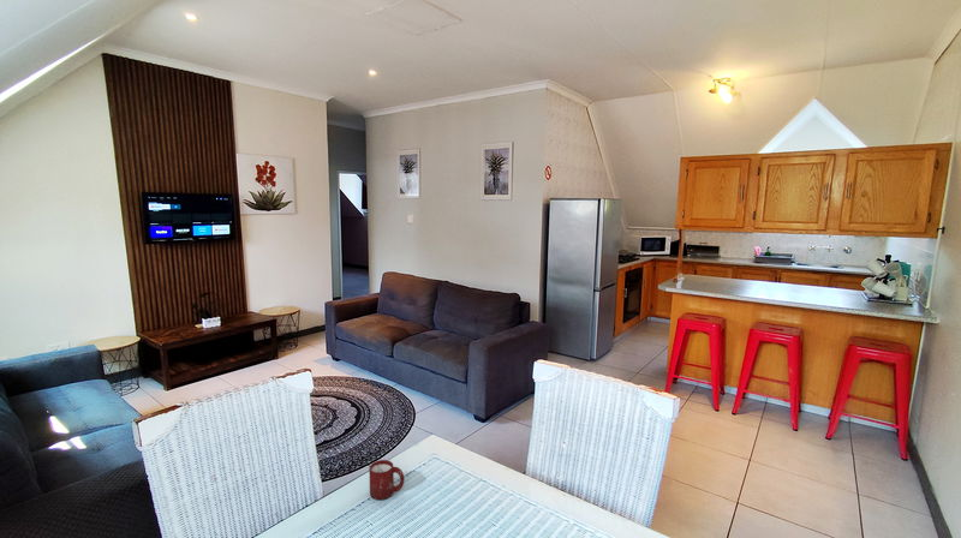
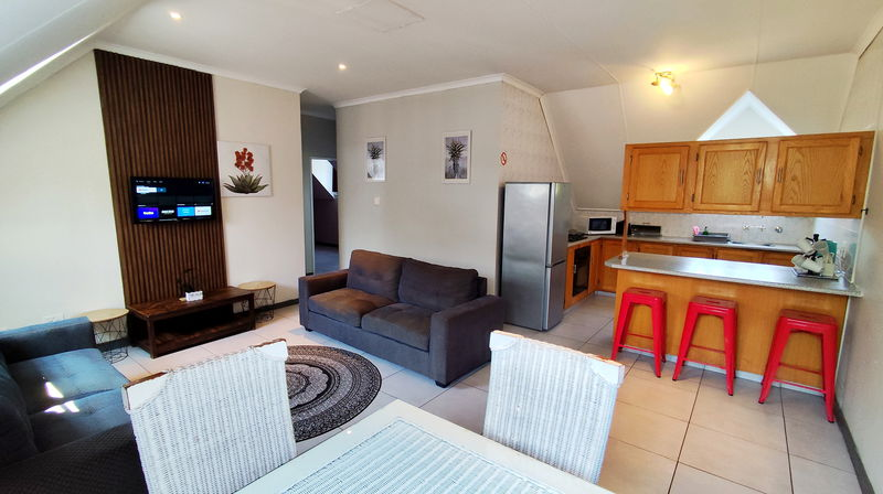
- cup (387, 479)
